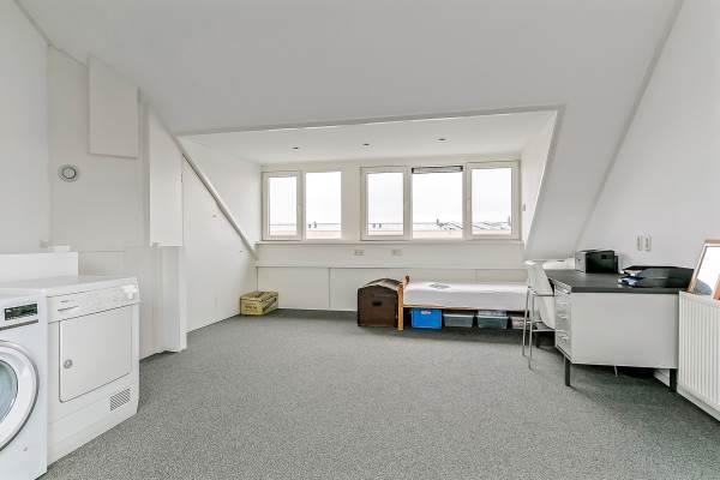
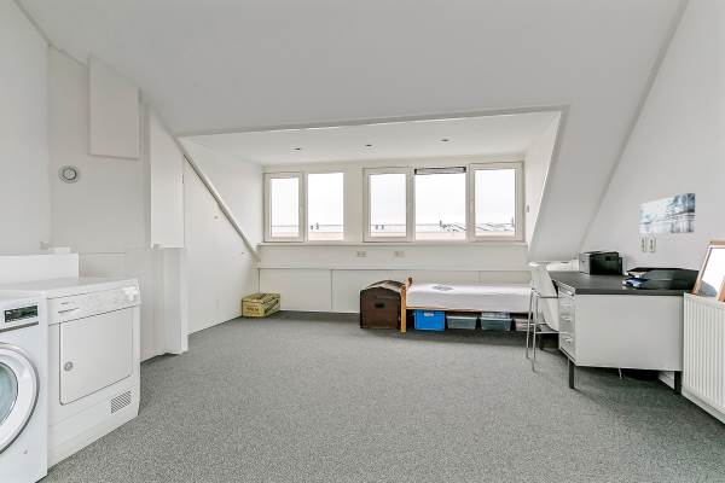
+ wall art (663, 216)
